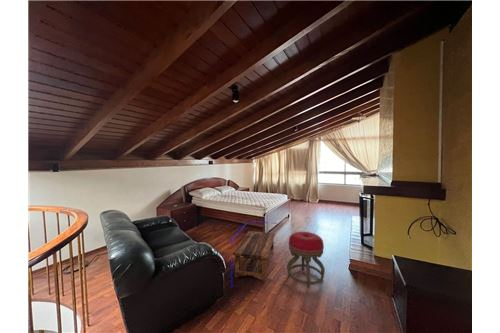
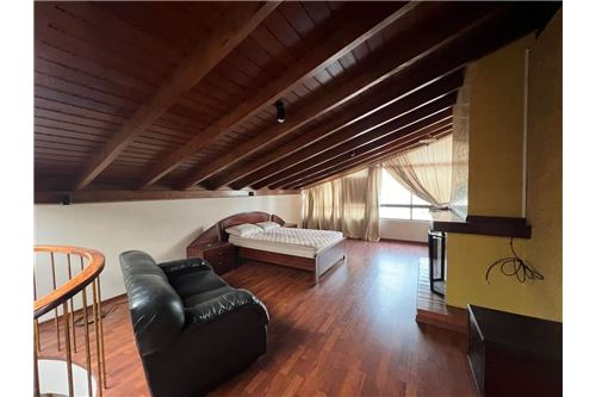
- stool (305, 256)
- coffee table (254, 248)
